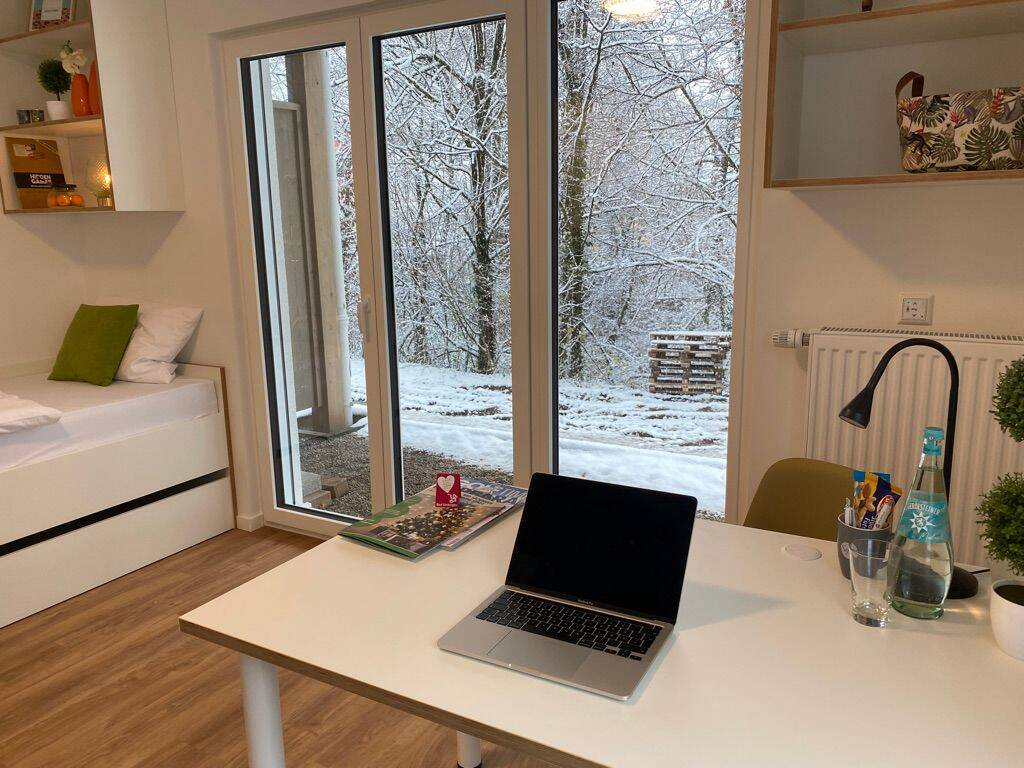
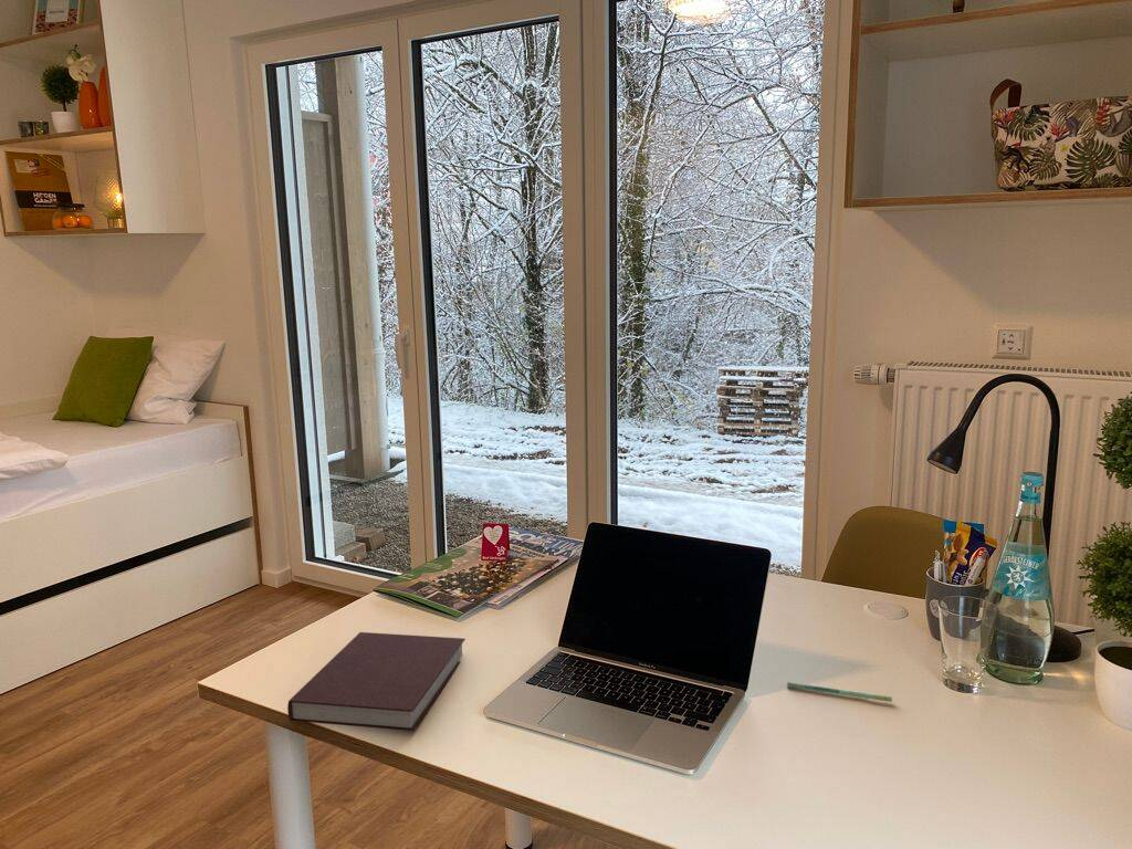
+ pen (838, 691)
+ notebook (382, 675)
